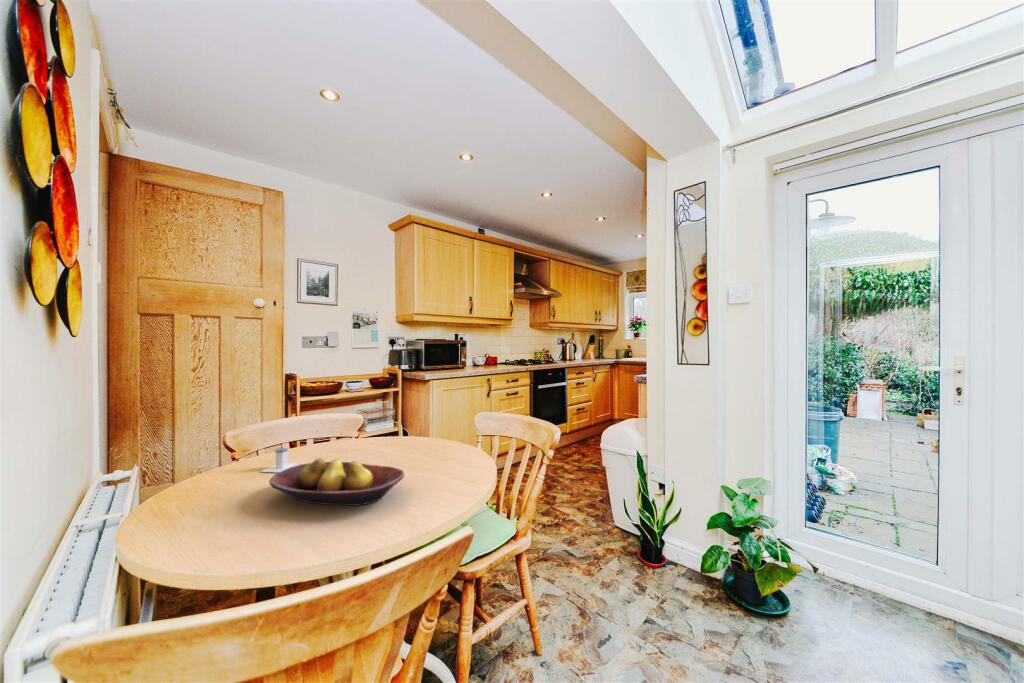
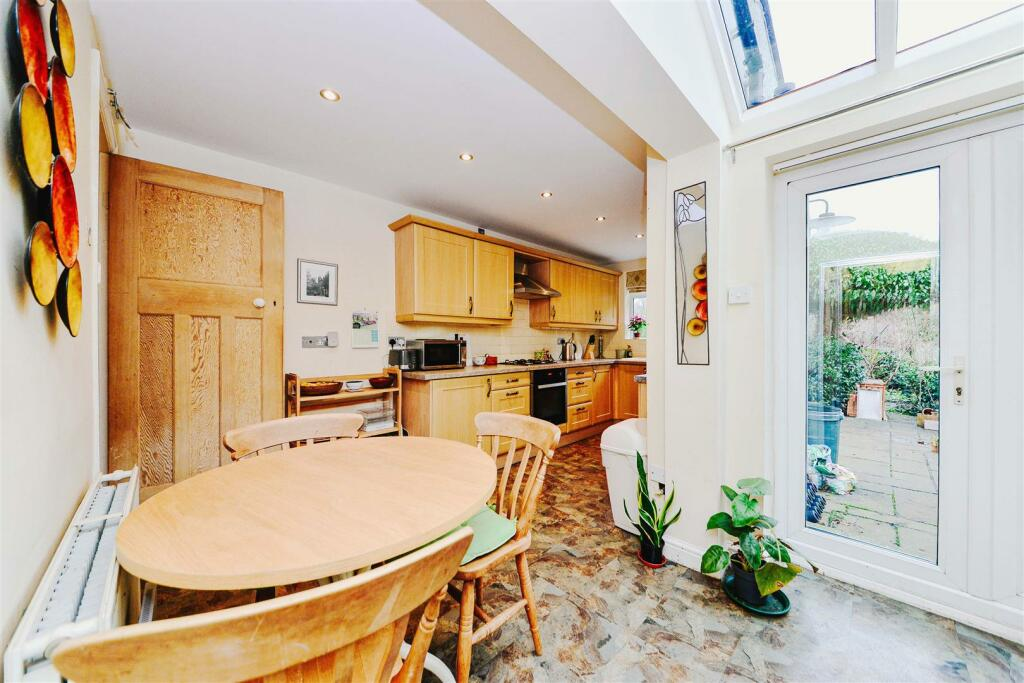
- salt shaker (281, 458)
- fruit bowl (338, 477)
